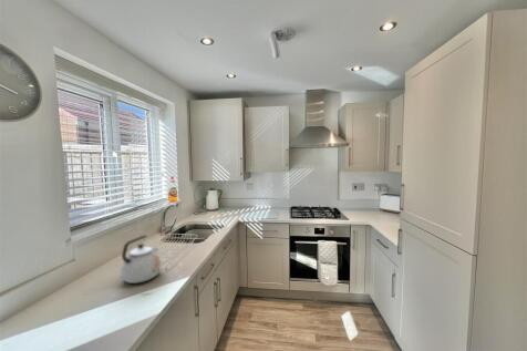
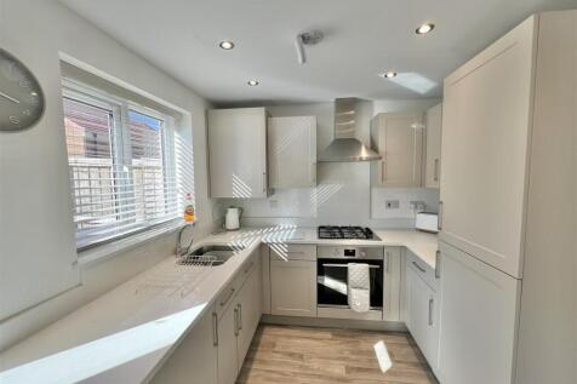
- kettle (141, 256)
